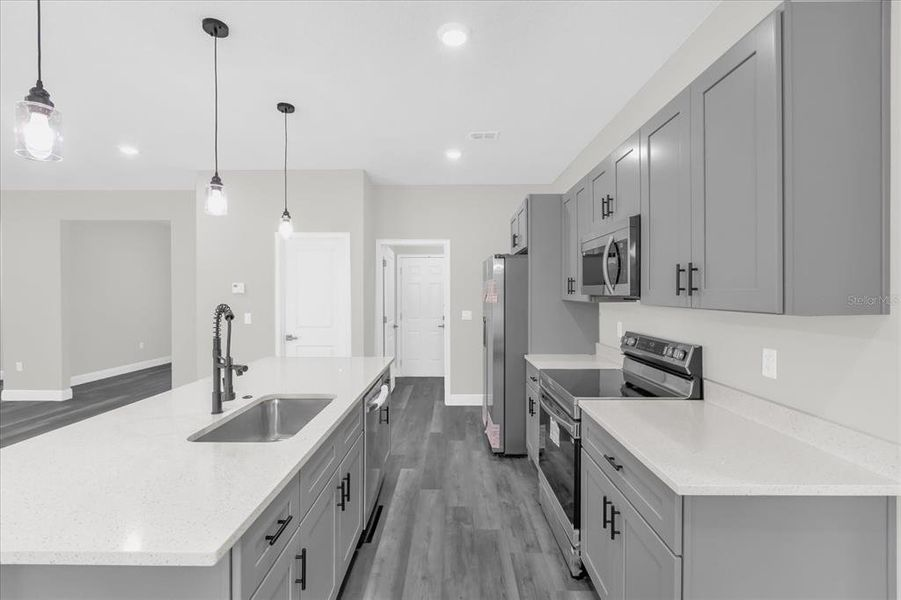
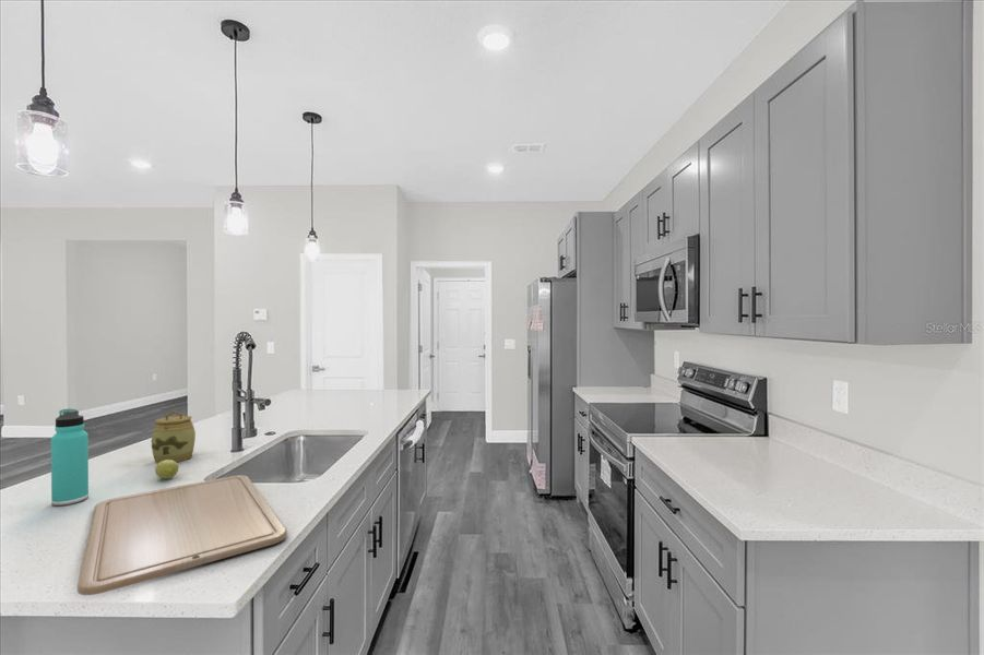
+ fruit (166, 468)
+ chopping board (185, 519)
+ jar (174, 433)
+ thermos bottle (70, 455)
